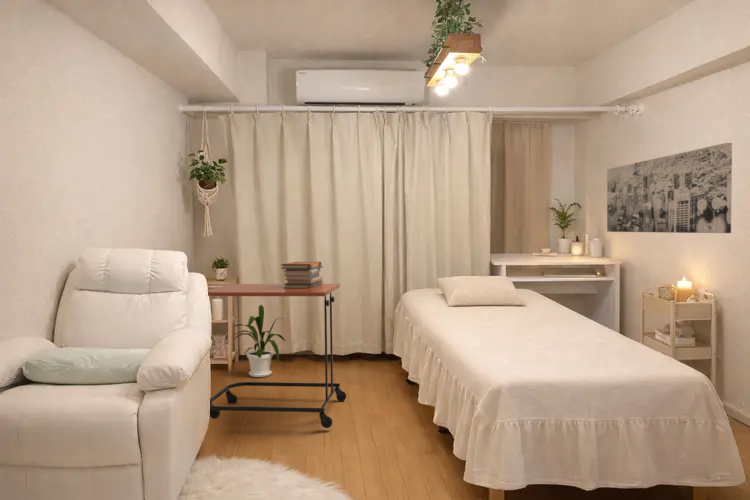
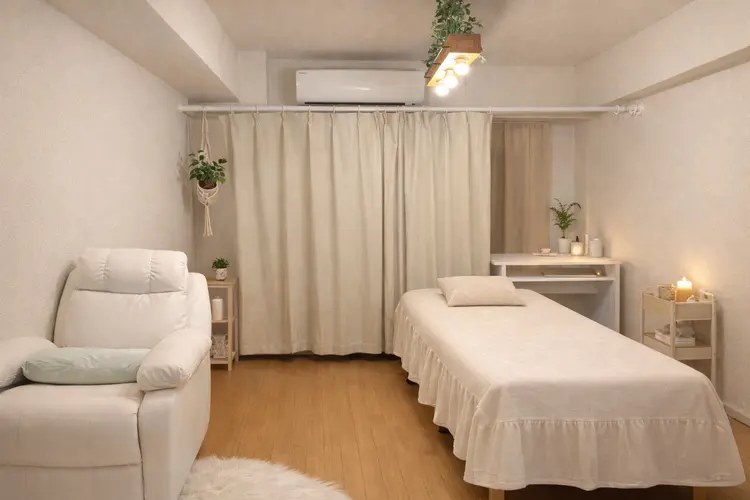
- side table (276, 382)
- wall art (658, 195)
- house plant (258, 341)
- book stack (302, 274)
